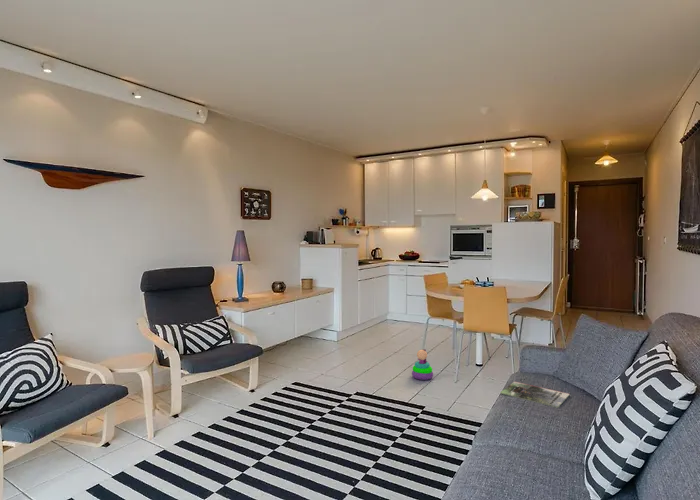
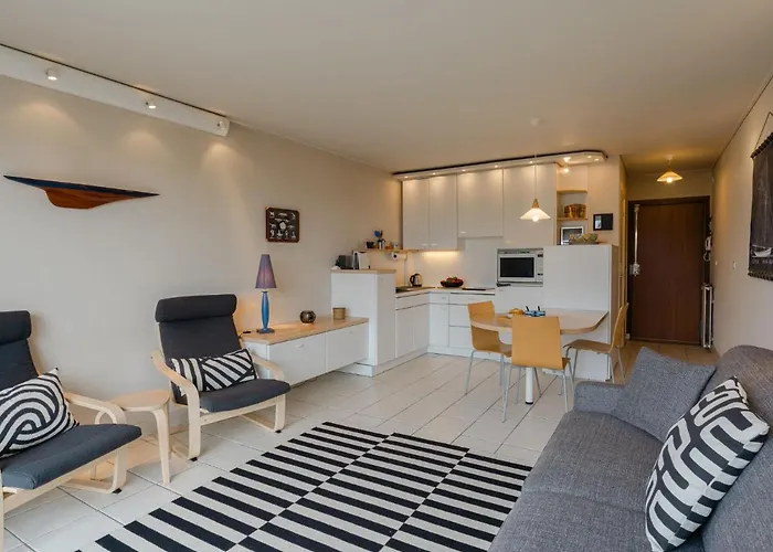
- stacking toy (422, 363)
- magazine (534, 393)
